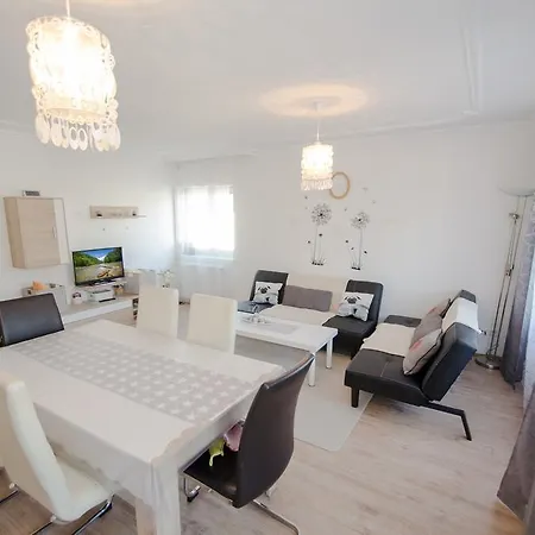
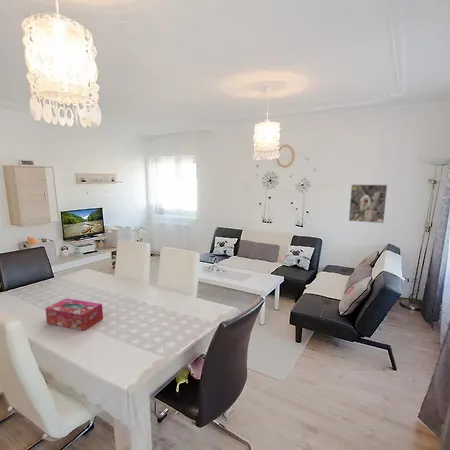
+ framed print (367, 203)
+ tissue box (74, 313)
